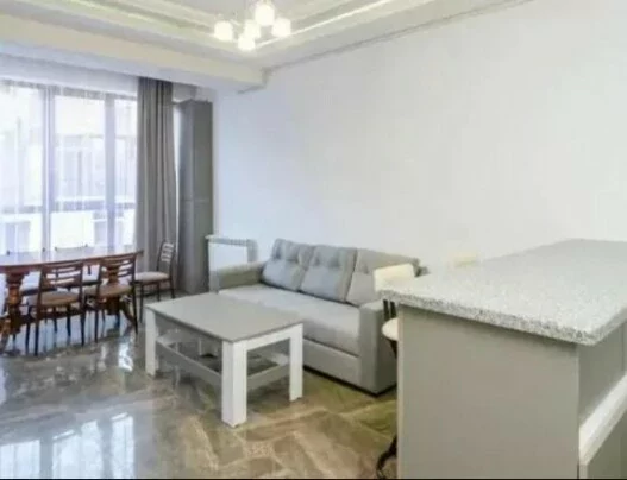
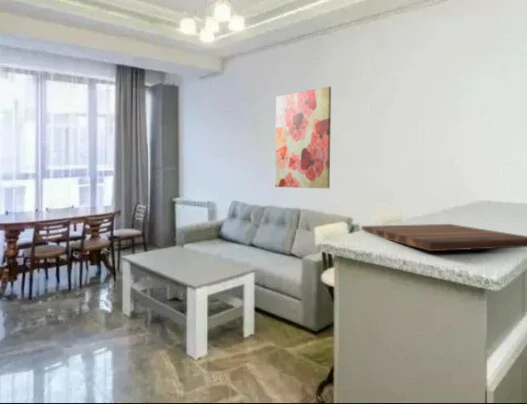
+ cutting board (441, 235)
+ wall art (301, 140)
